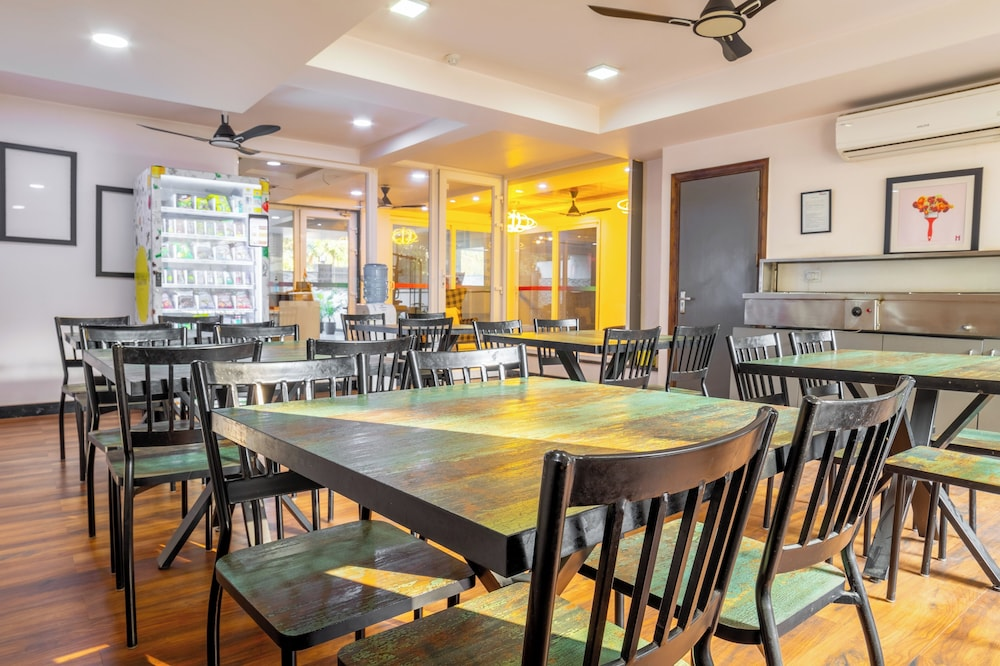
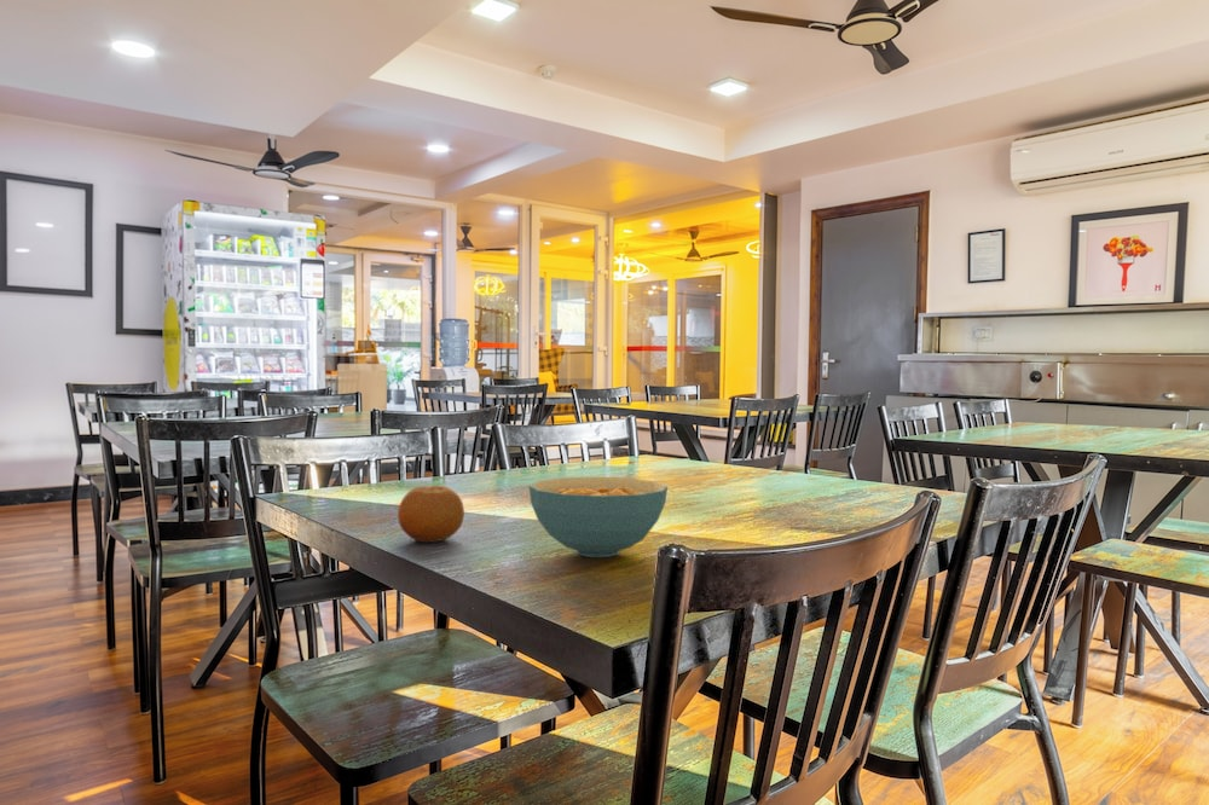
+ cereal bowl (597, 519)
+ fruit (430, 512)
